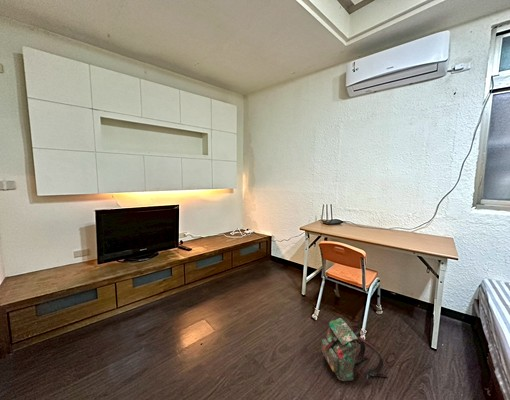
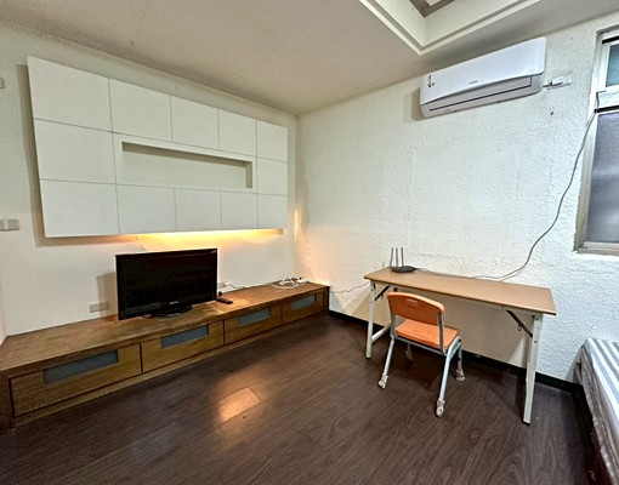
- backpack (353, 348)
